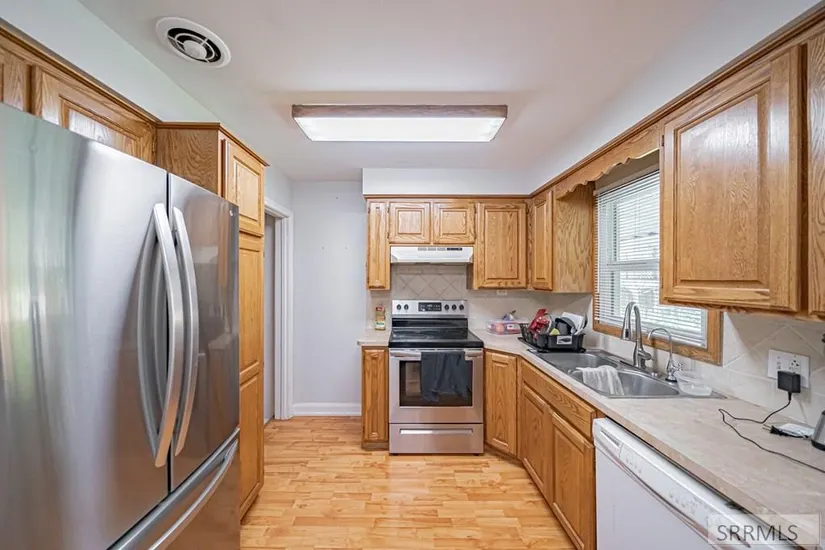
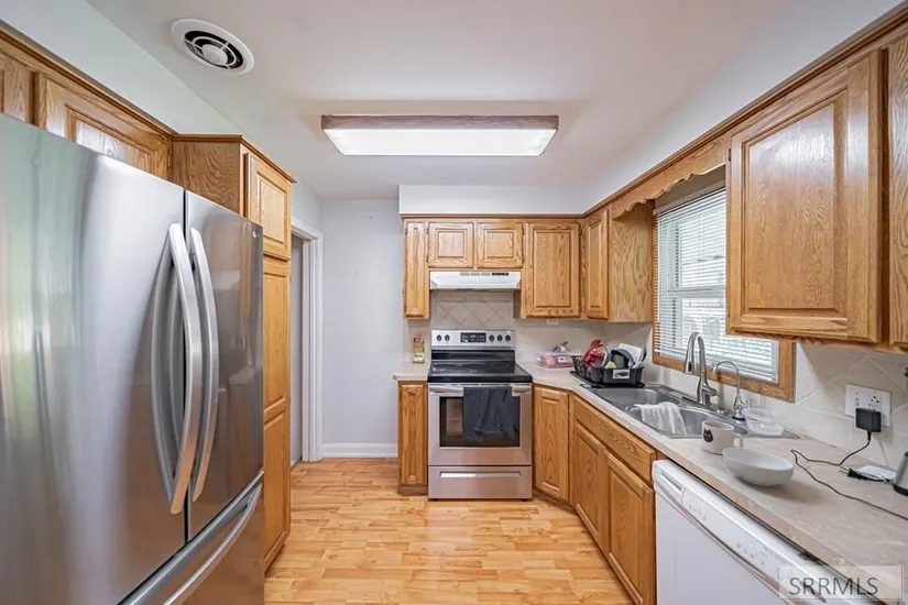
+ mug (721, 438)
+ cereal bowl (756, 469)
